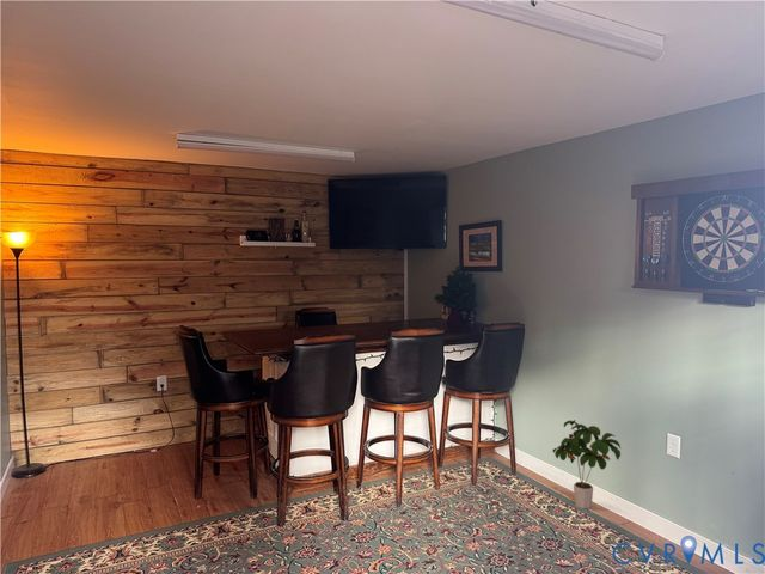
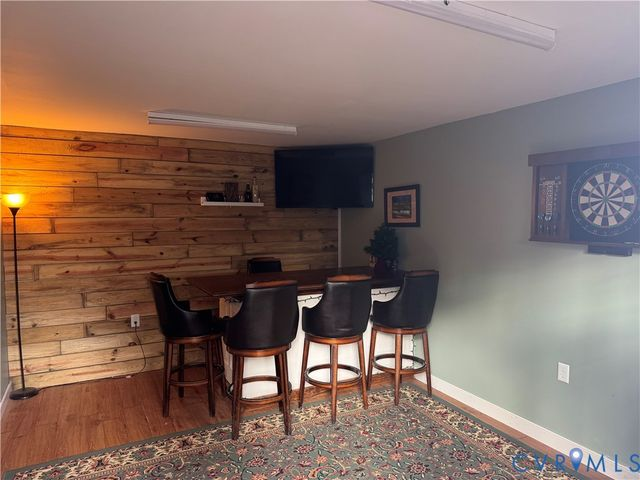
- potted plant (583, 463)
